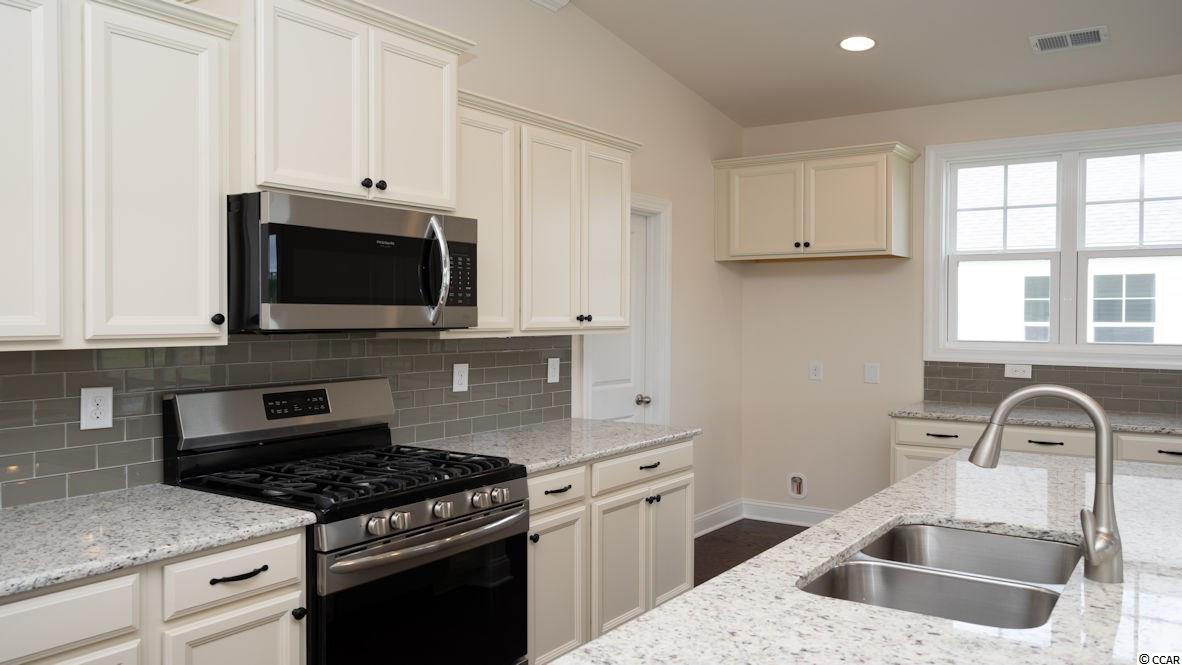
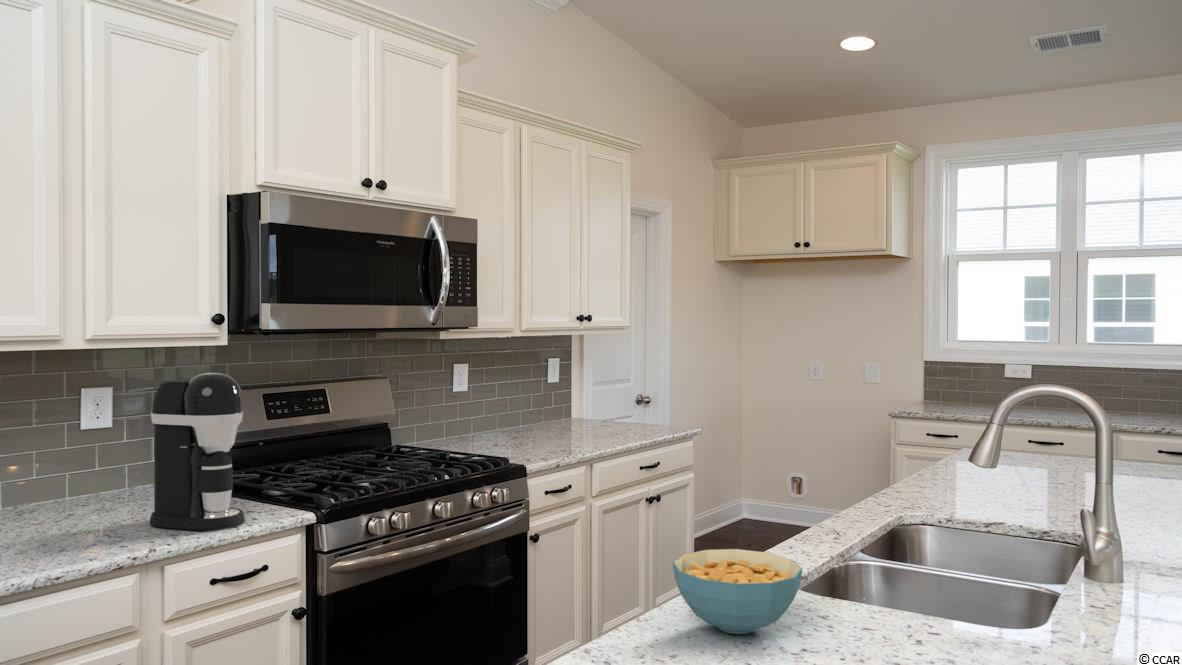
+ cereal bowl (736, 596)
+ coffee maker (197, 447)
